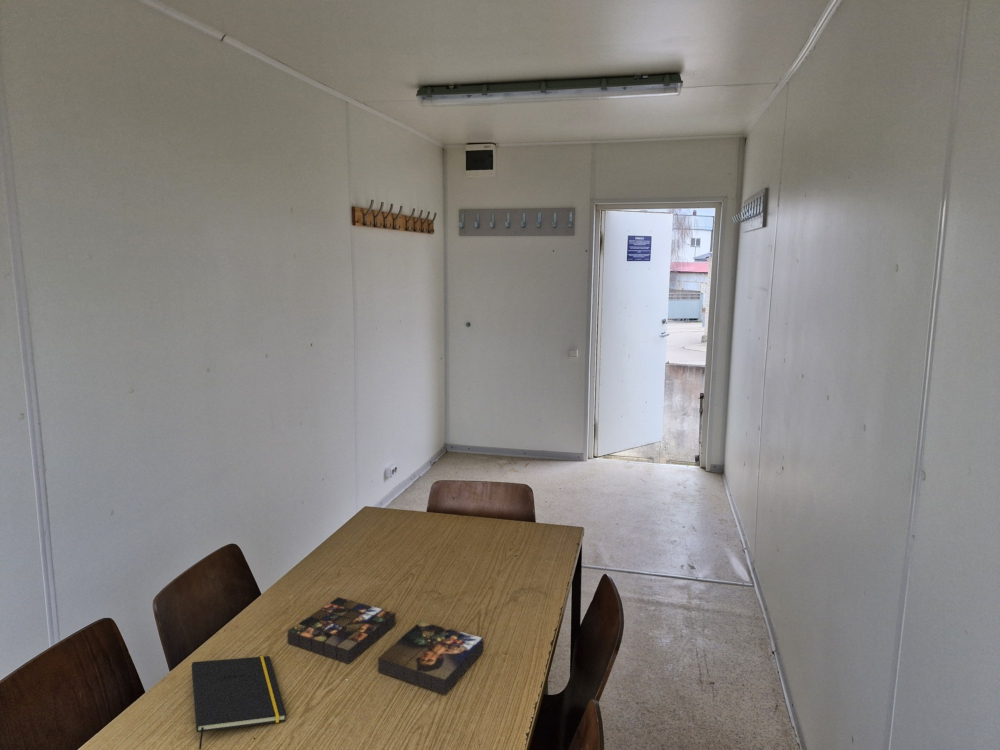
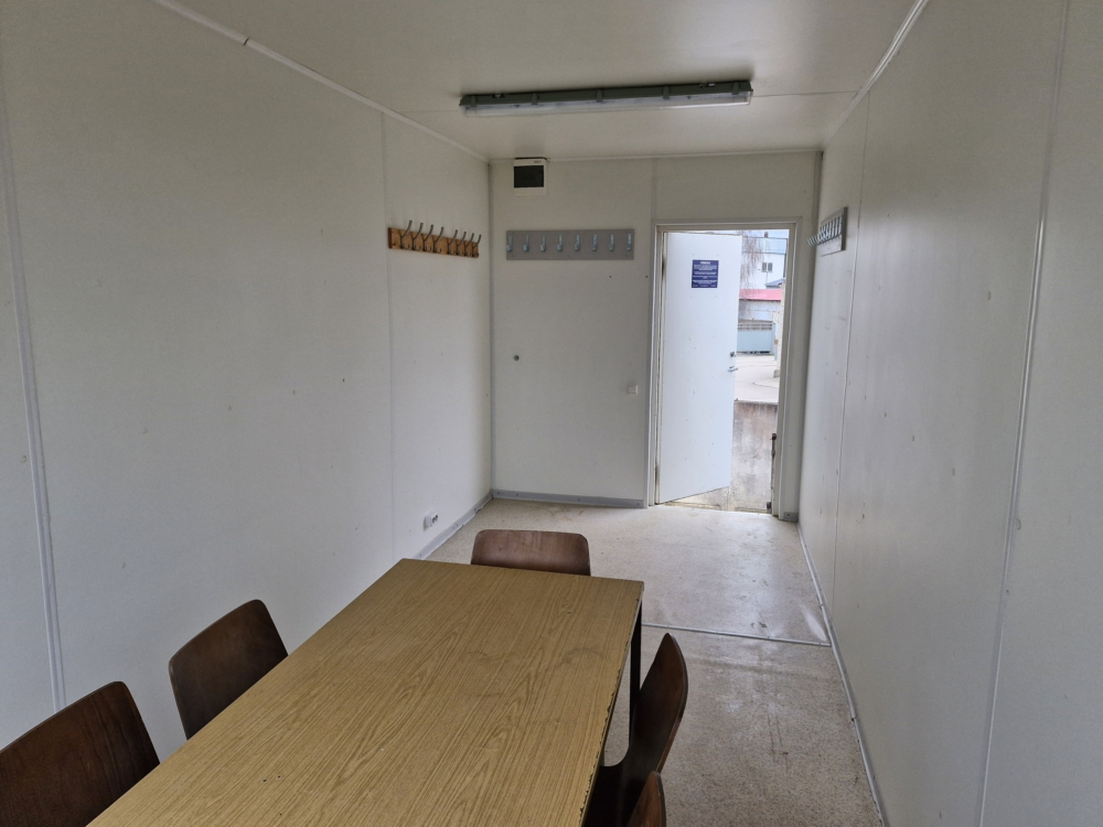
- notepad (236, 690)
- board game (381, 636)
